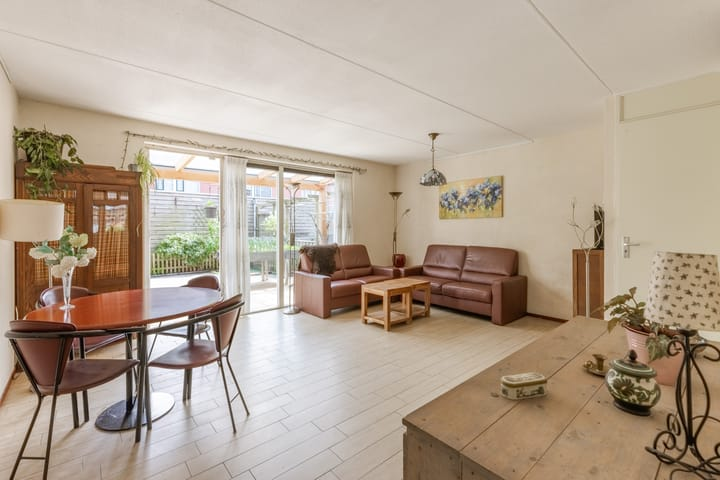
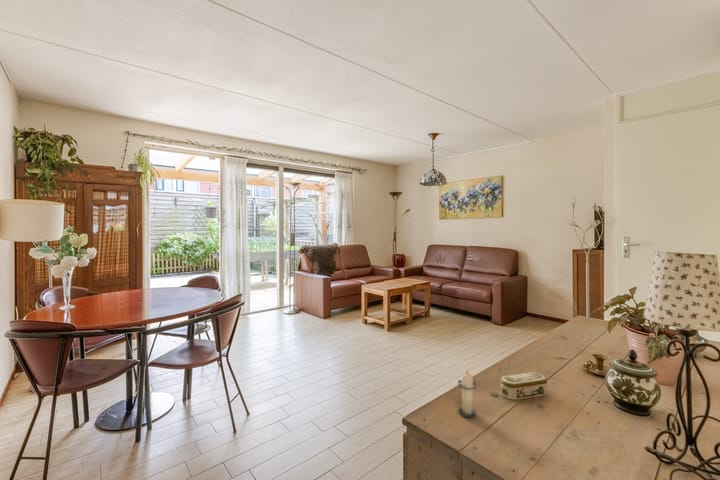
+ candle (467, 392)
